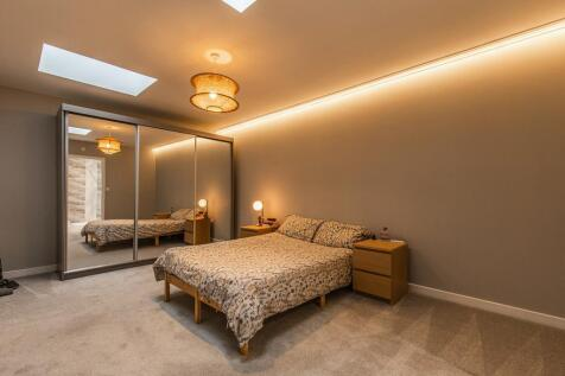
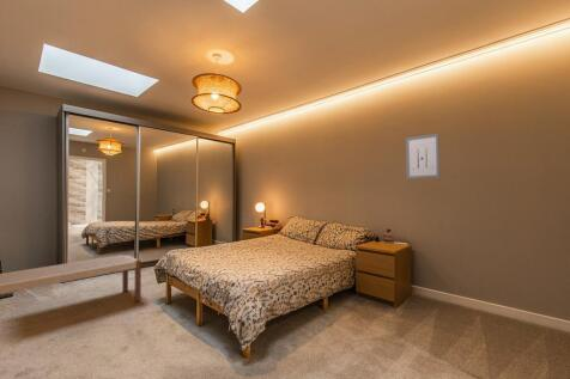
+ bench (69, 280)
+ wall art (422, 157)
